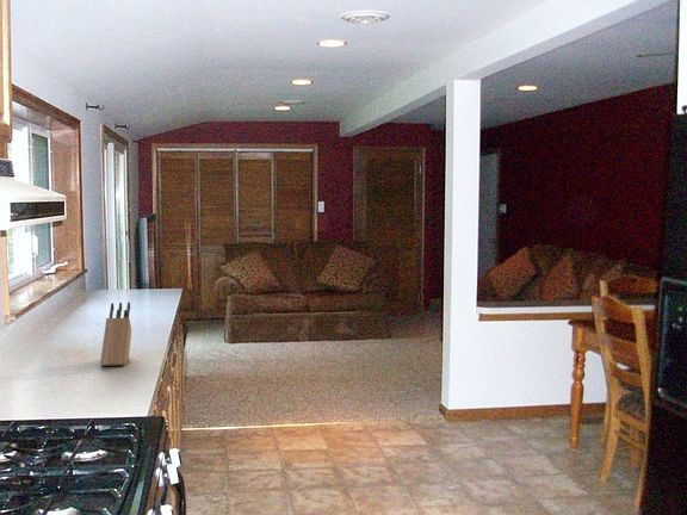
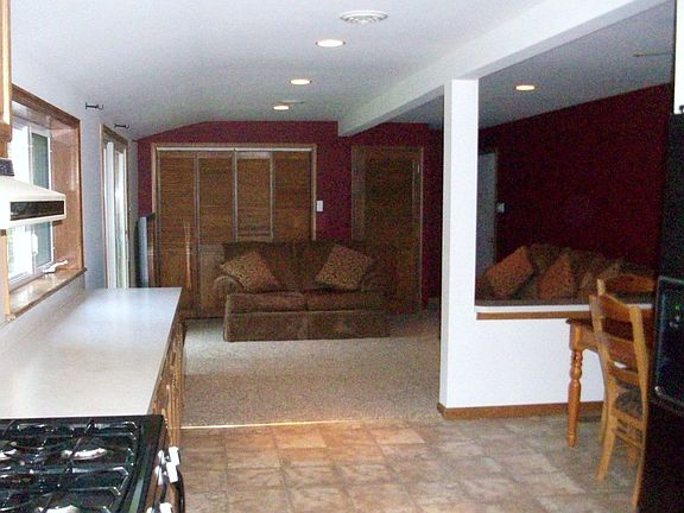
- knife block (117, 331)
